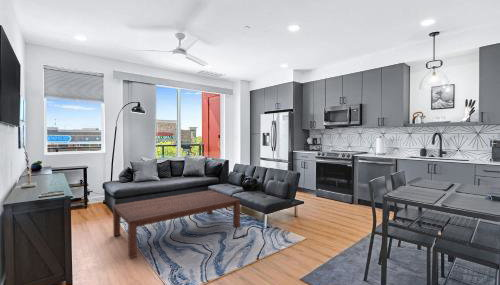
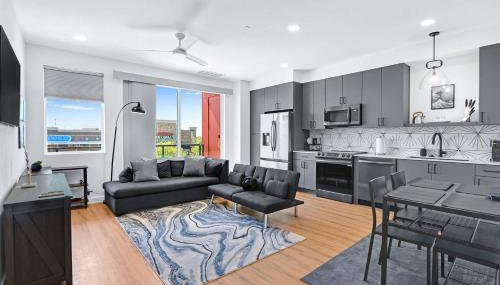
- coffee table (179, 216)
